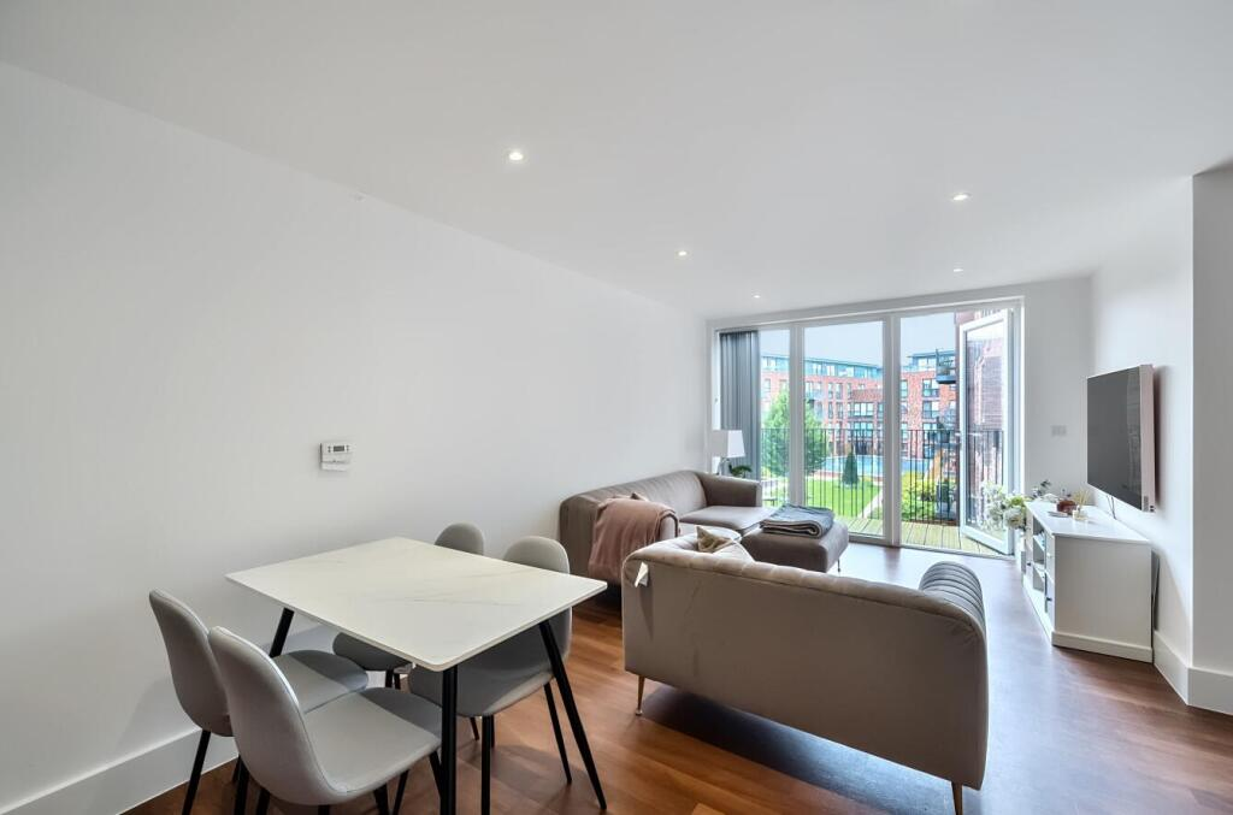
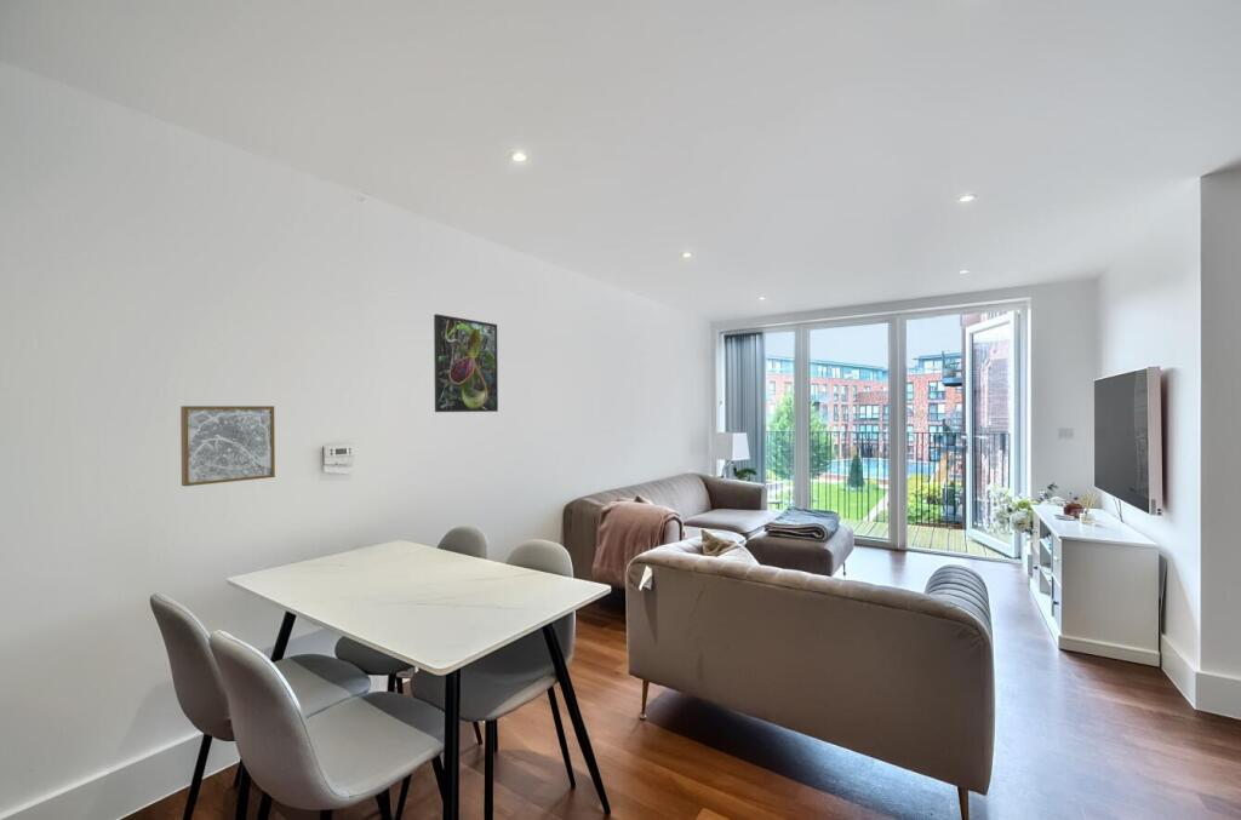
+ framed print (468, 366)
+ wall art (230, 443)
